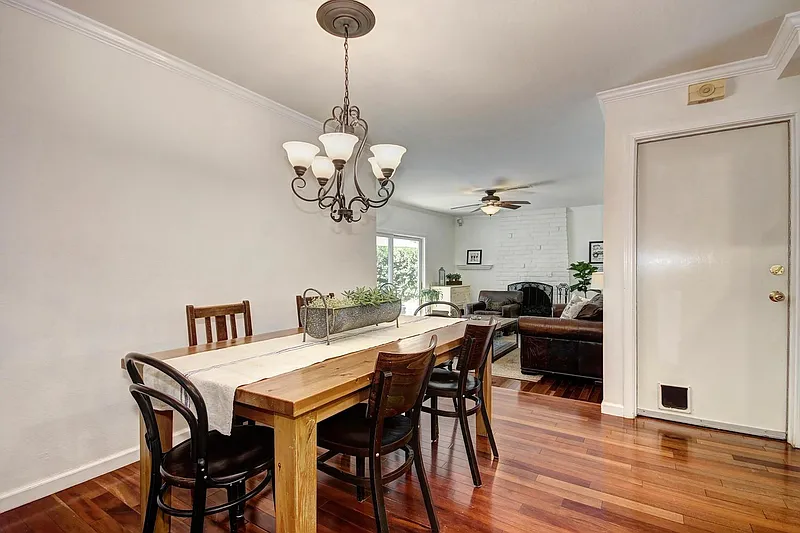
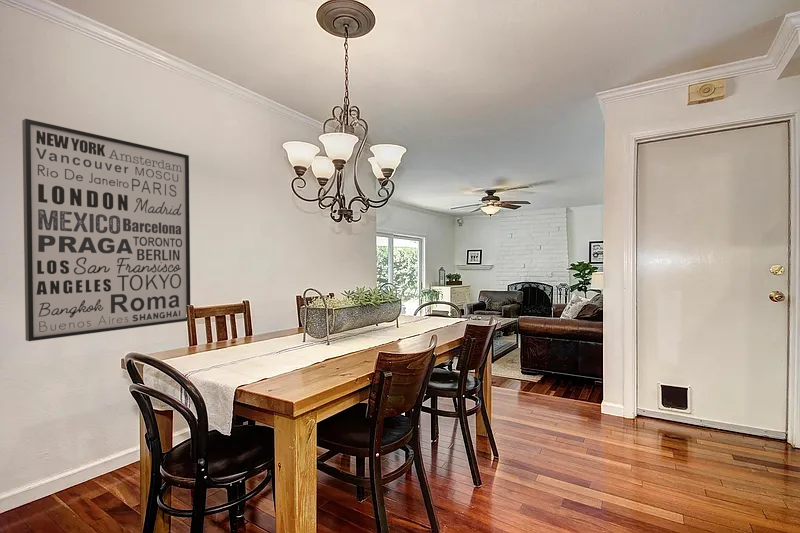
+ wall art (118, 235)
